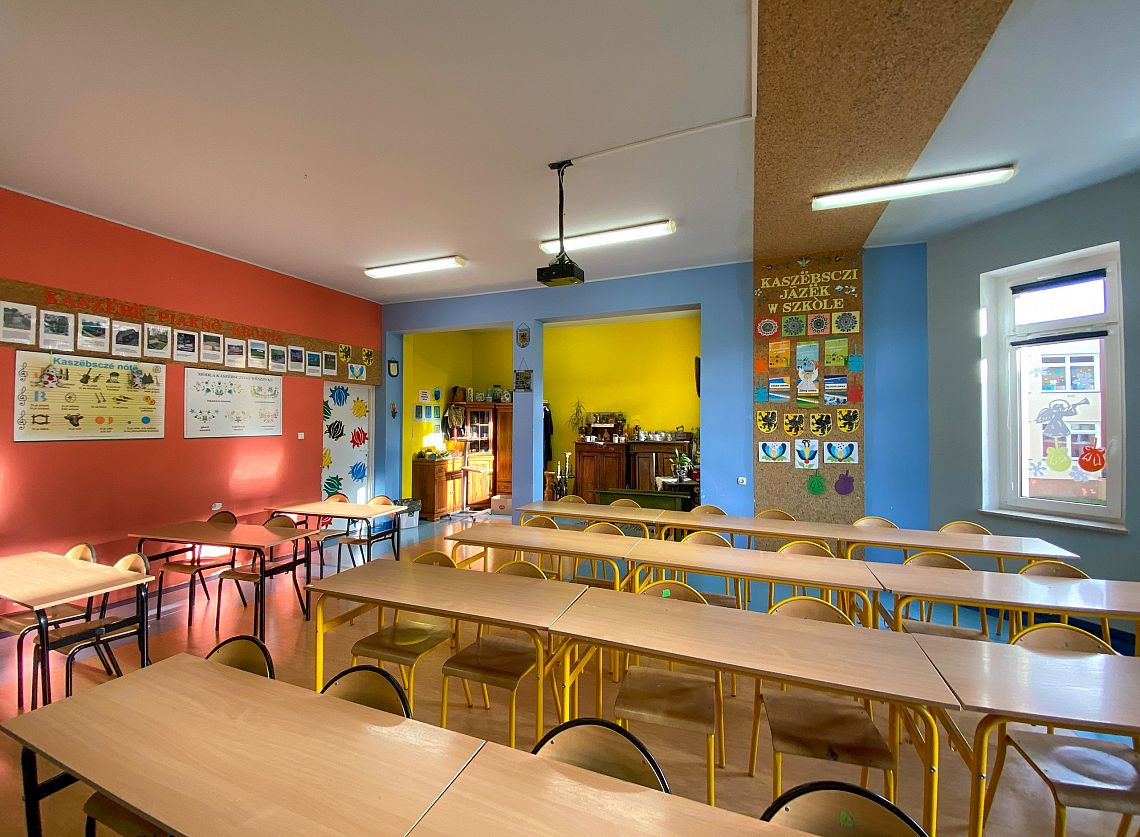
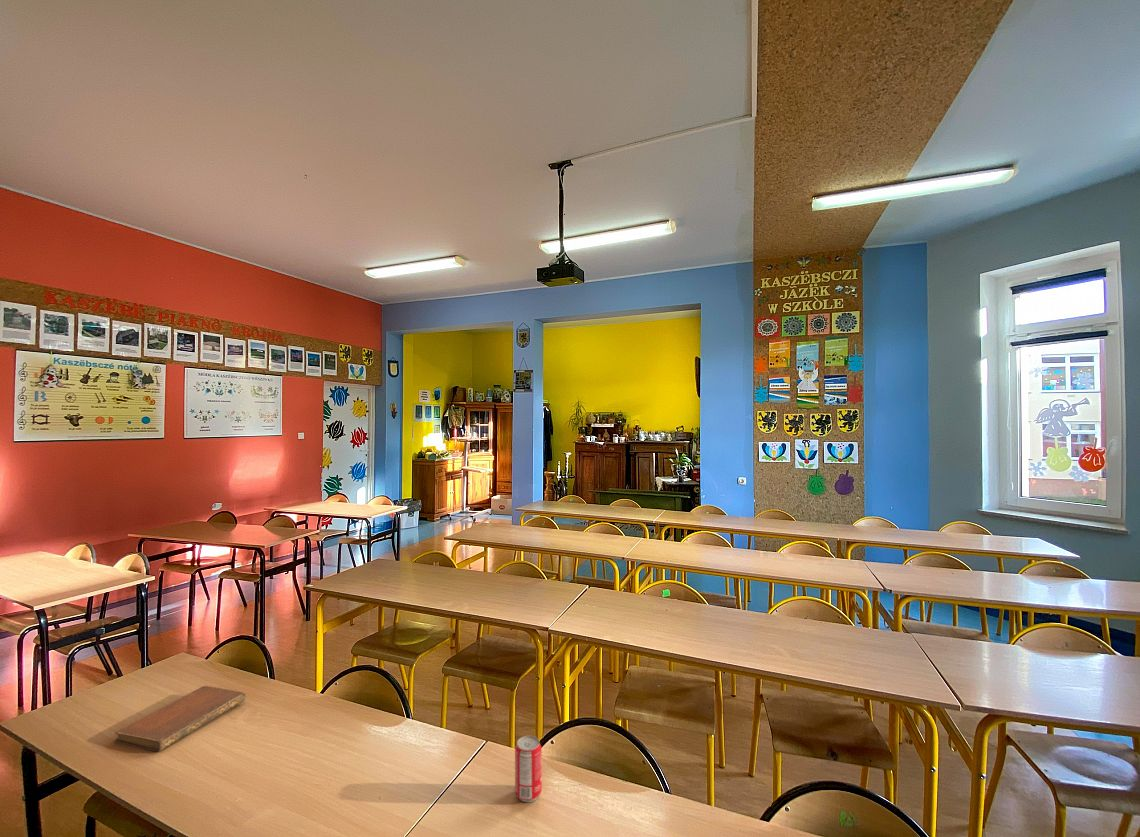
+ notebook (184, 715)
+ beverage can (528, 768)
